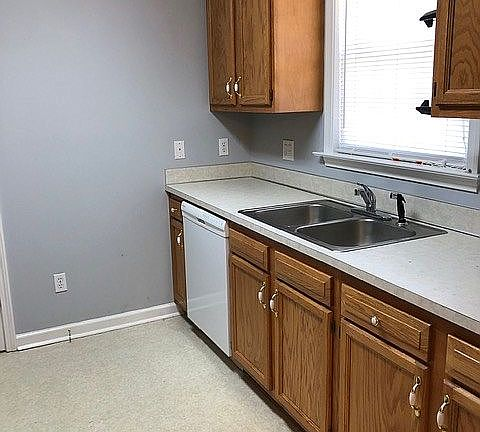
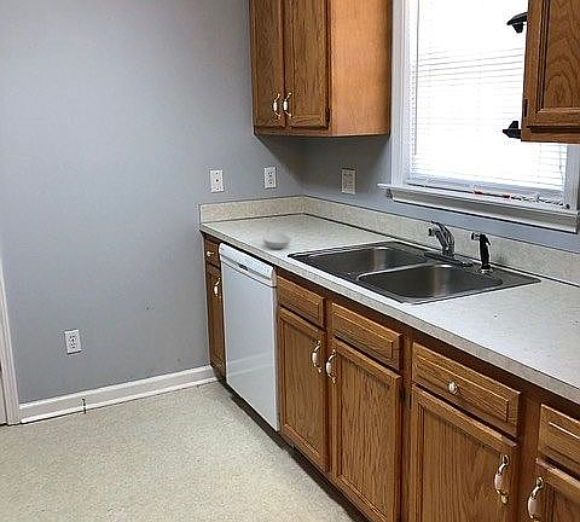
+ spoon rest (274, 237)
